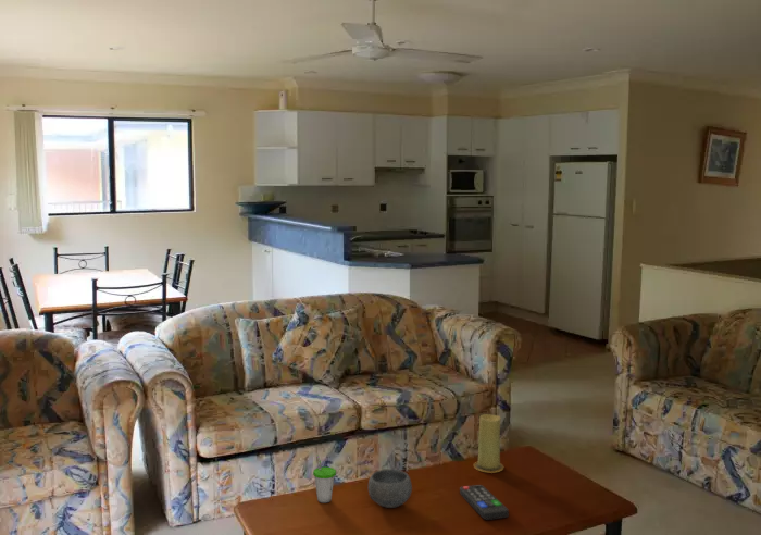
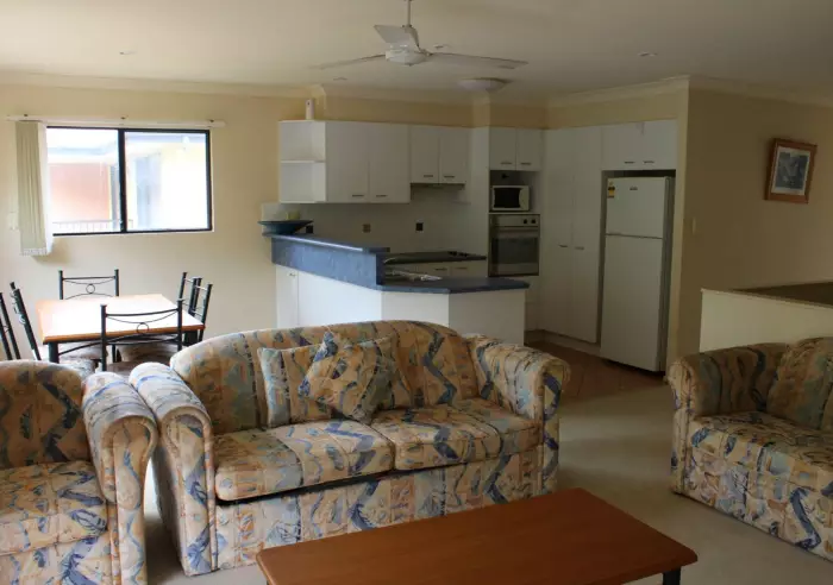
- cup (324, 478)
- bowl (389, 489)
- candle (489, 441)
- remote control (483, 500)
